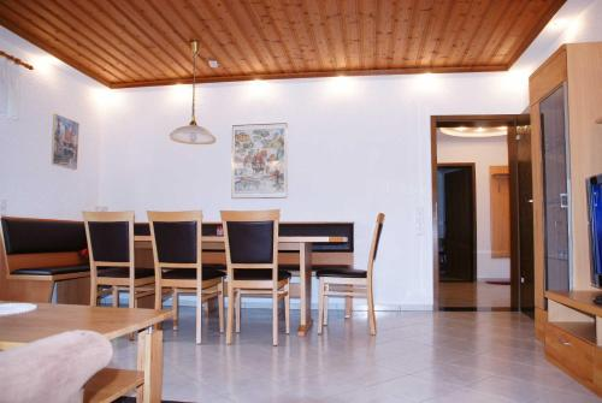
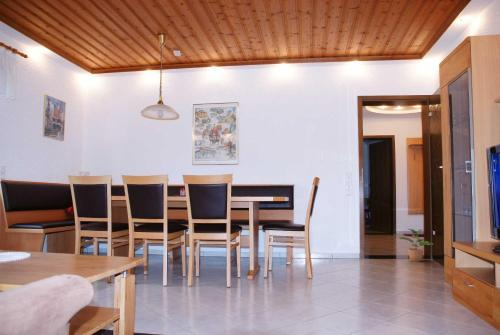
+ potted plant (416, 244)
